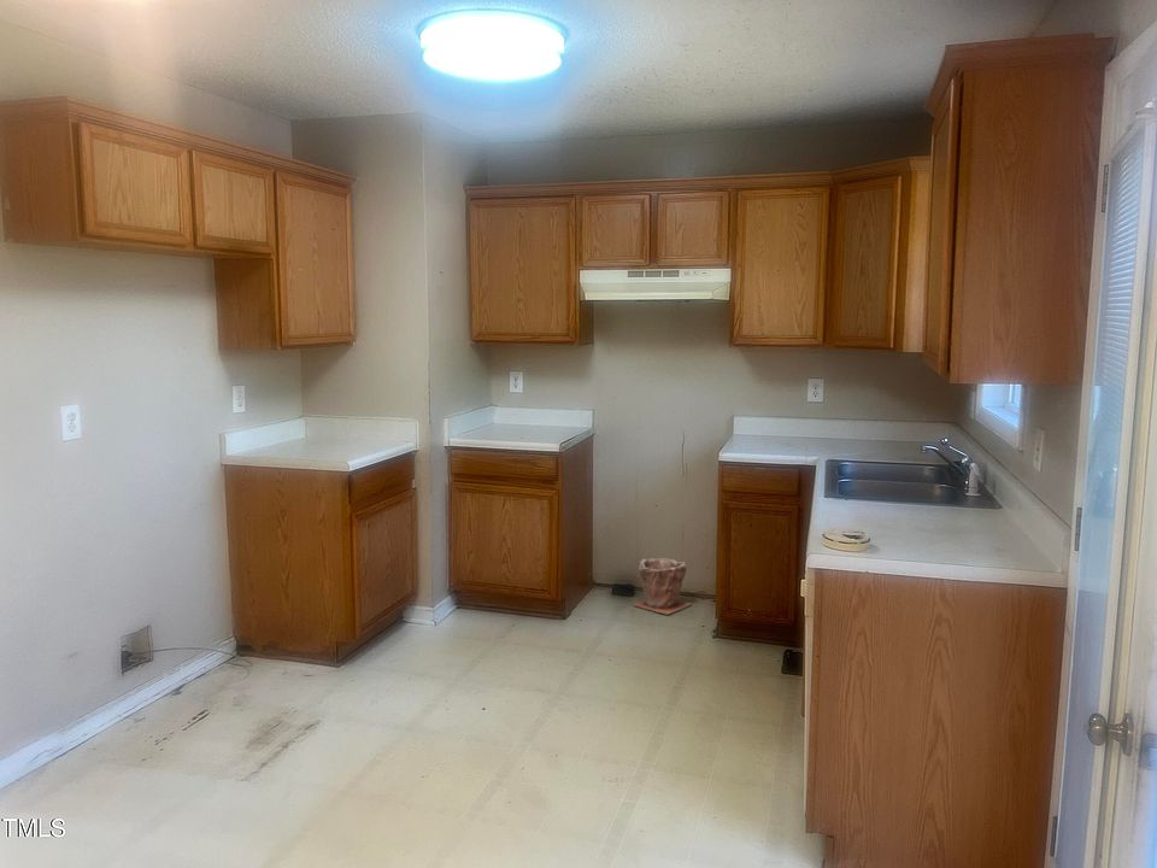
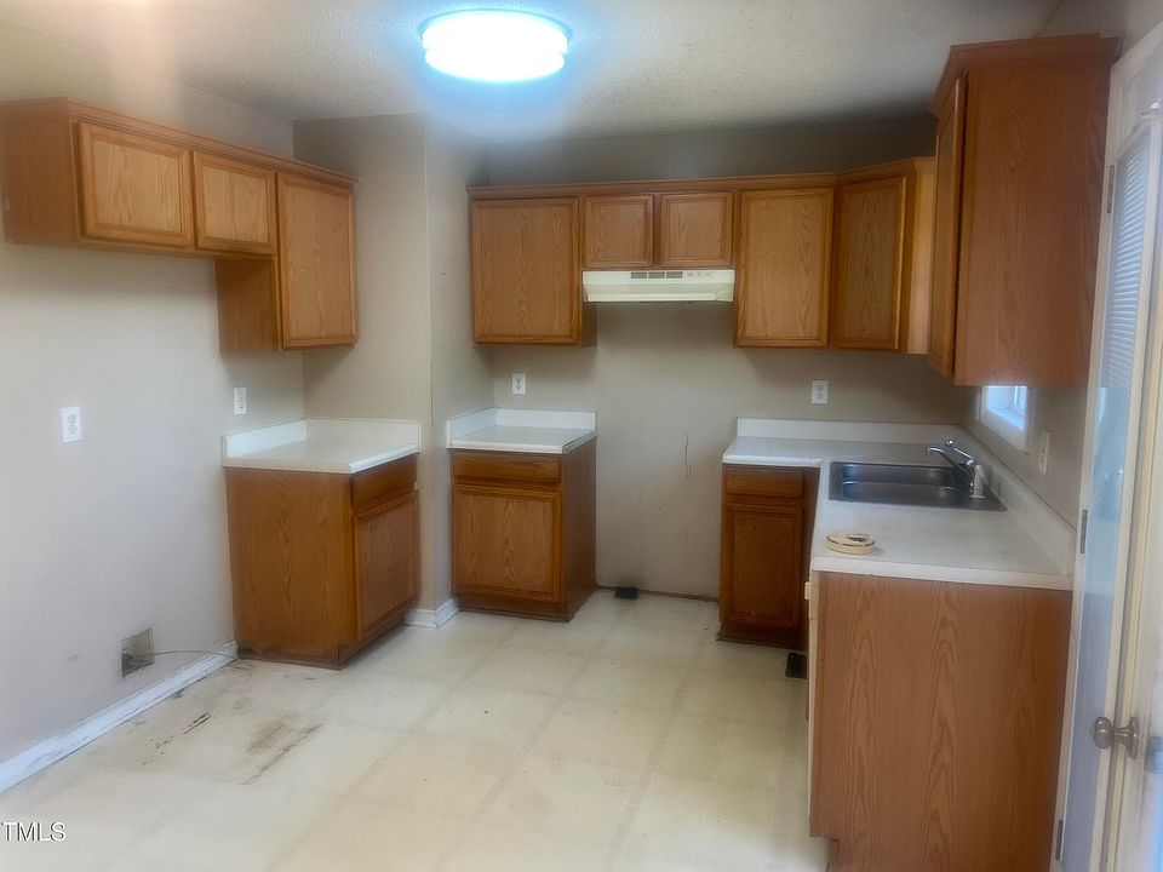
- plant pot (663, 582)
